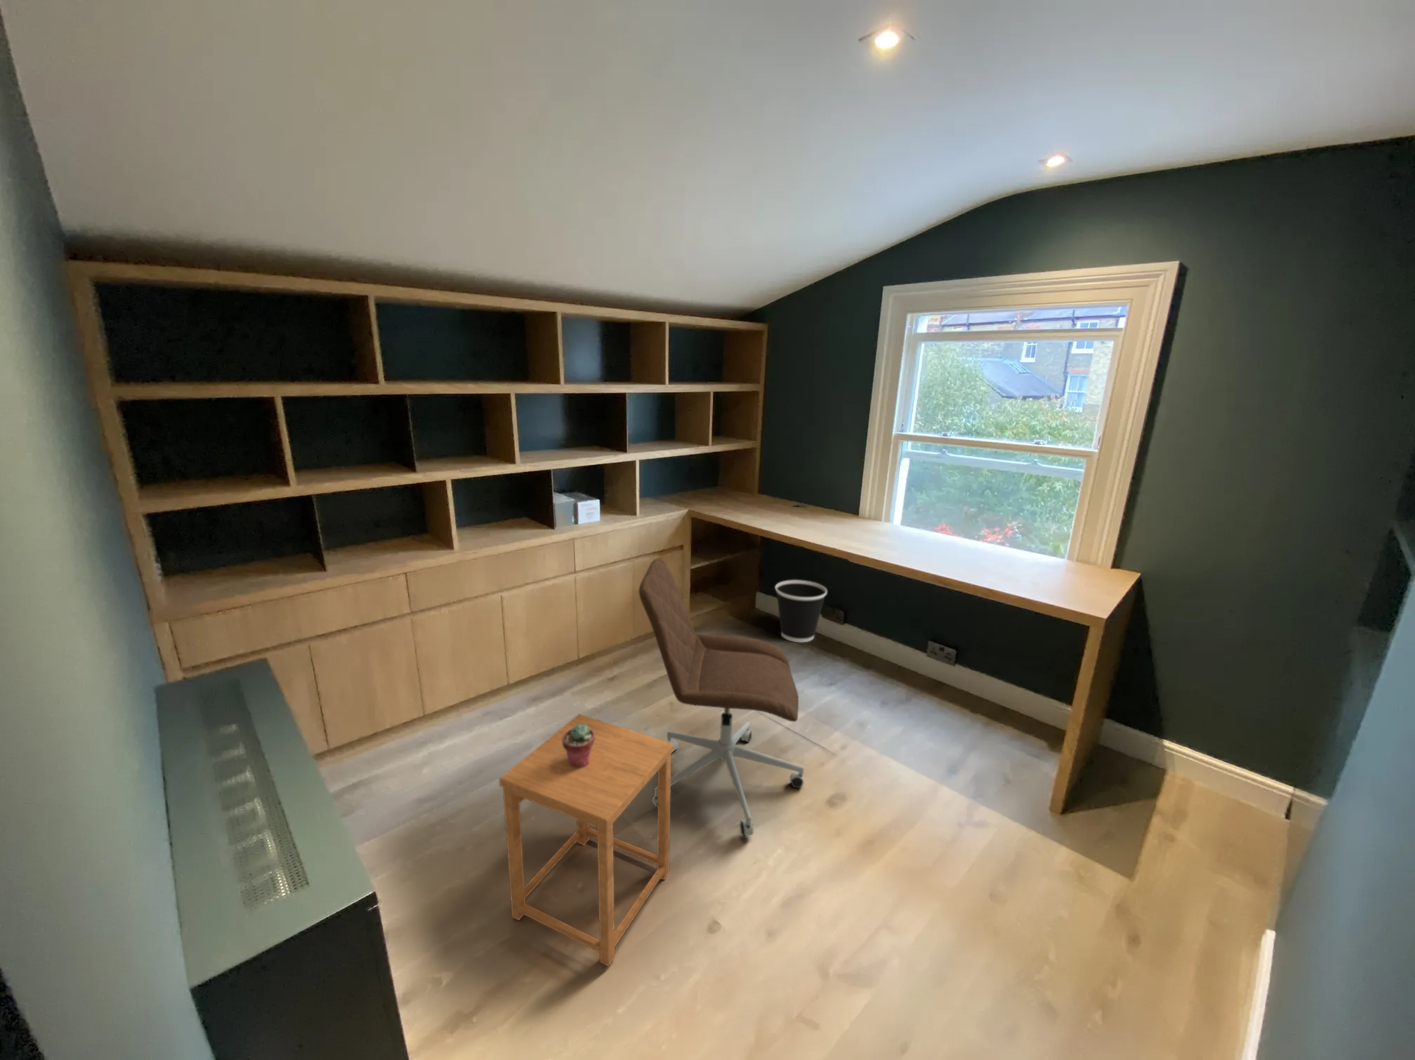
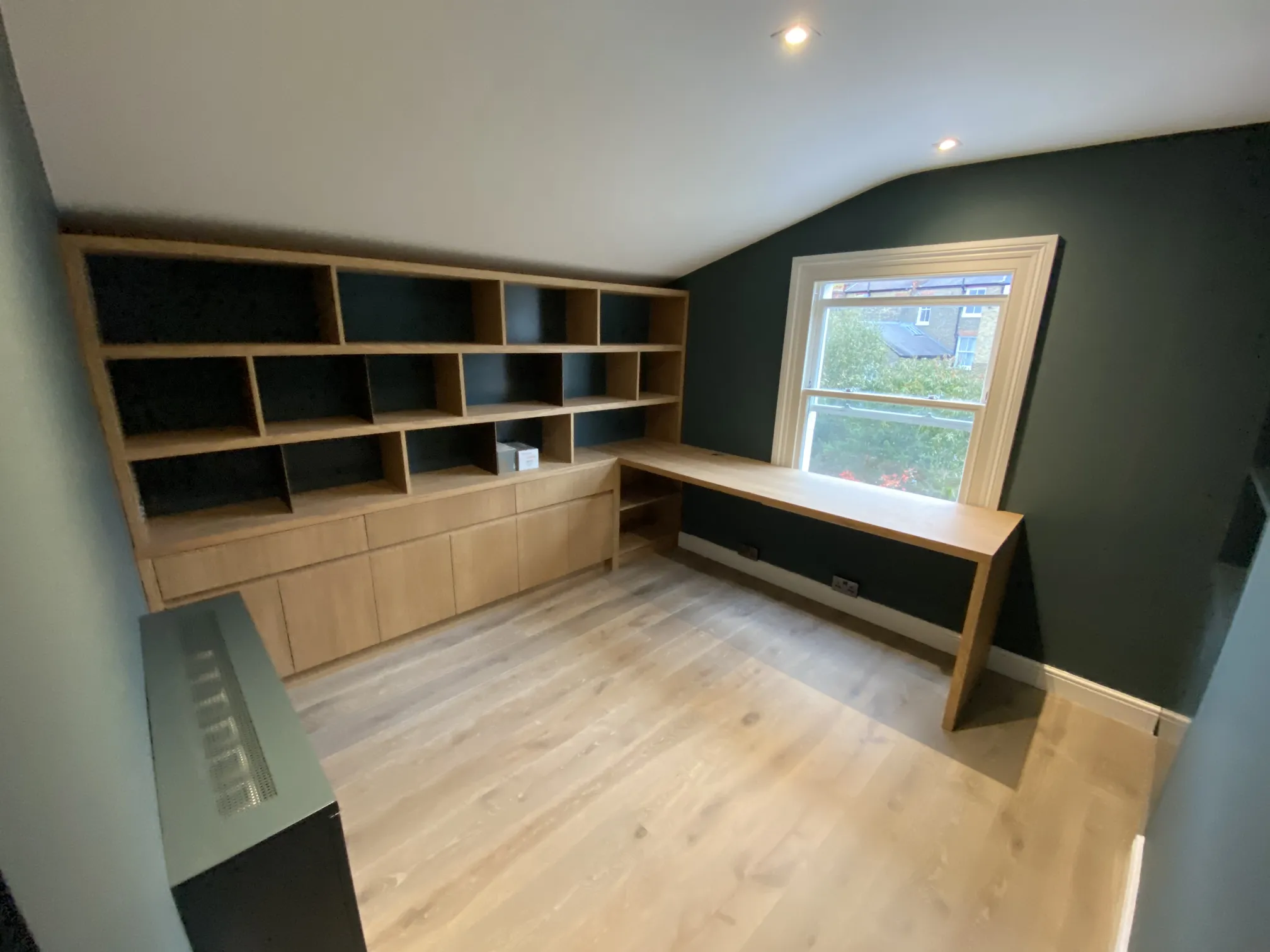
- side table (593, 830)
- office chair (724, 683)
- wastebasket (799, 612)
- potted succulent (578, 743)
